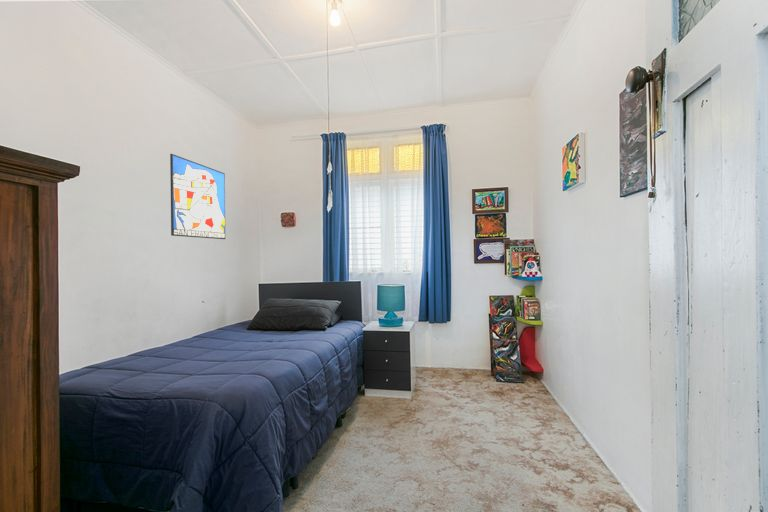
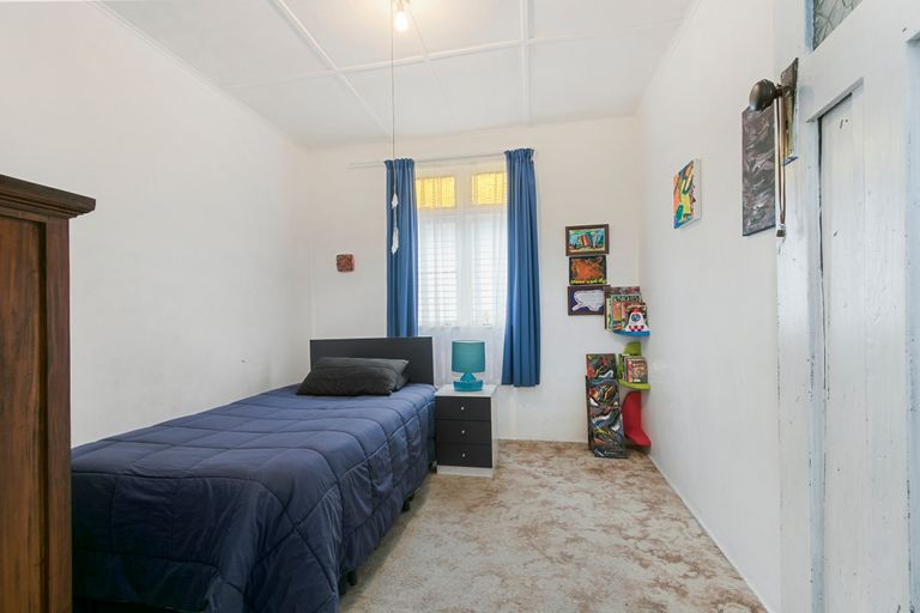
- wall art (200, 201)
